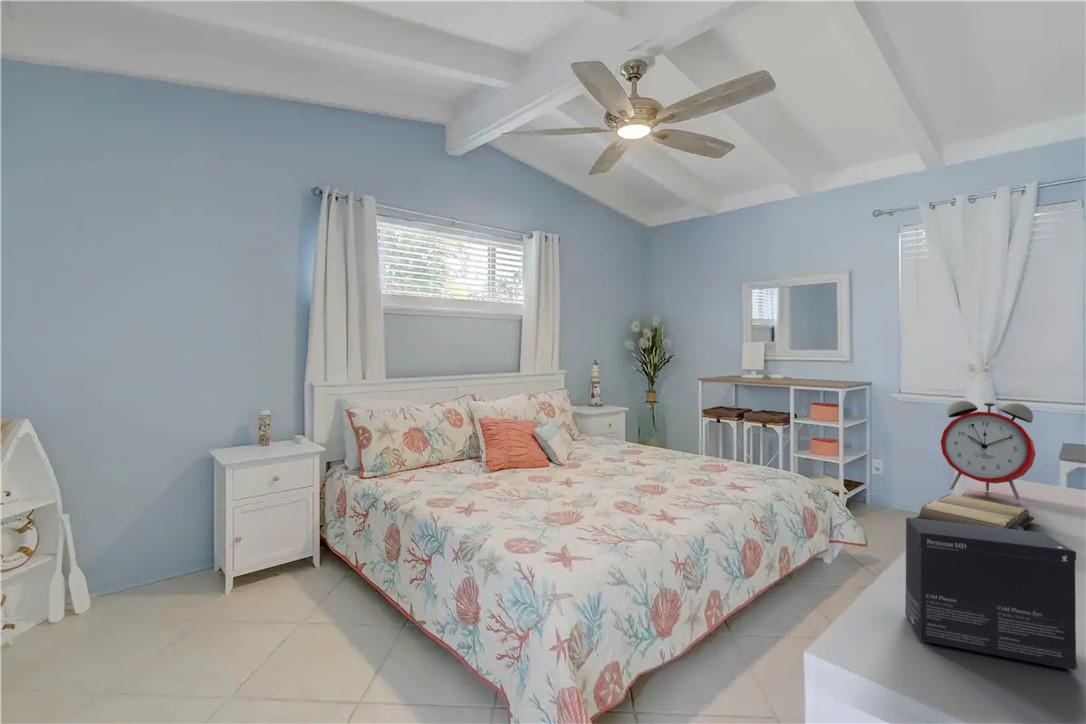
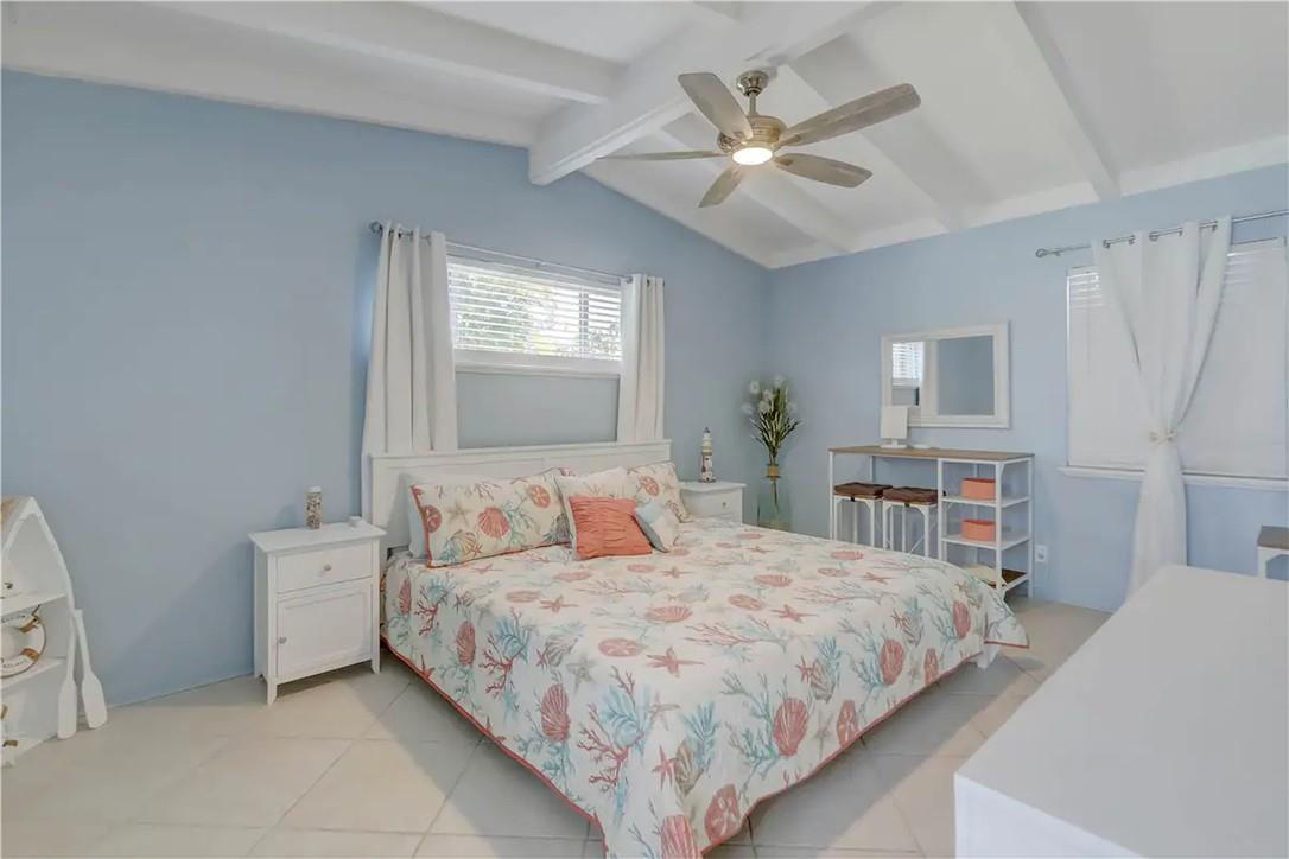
- hardback book (977, 515)
- alarm clock (986, 446)
- small box (982, 585)
